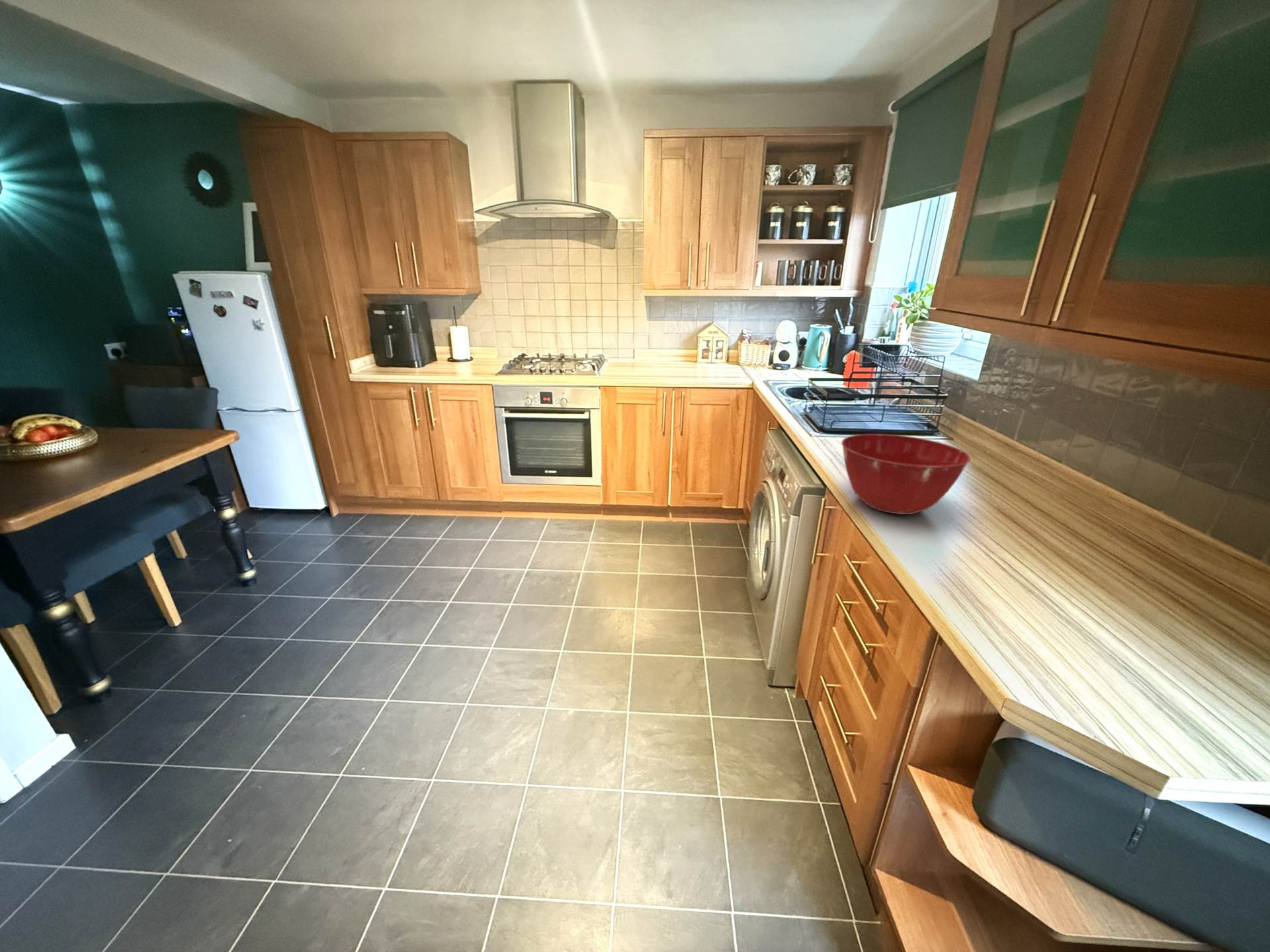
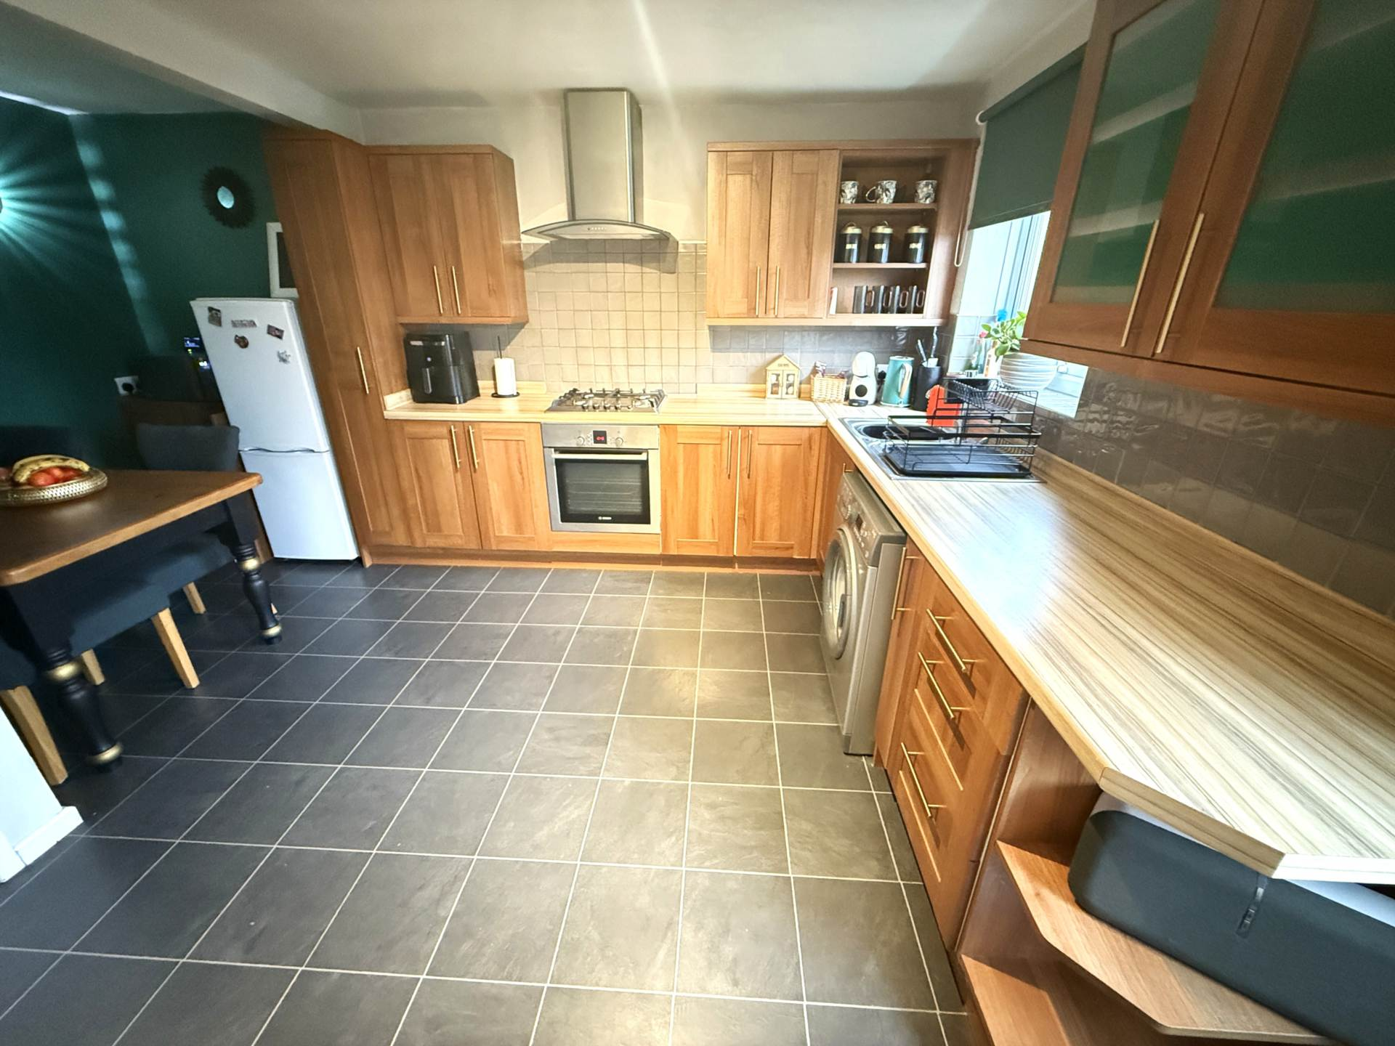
- mixing bowl (896, 476)
